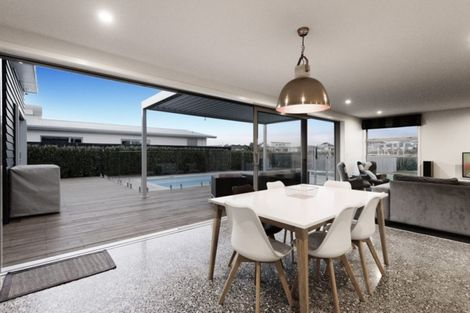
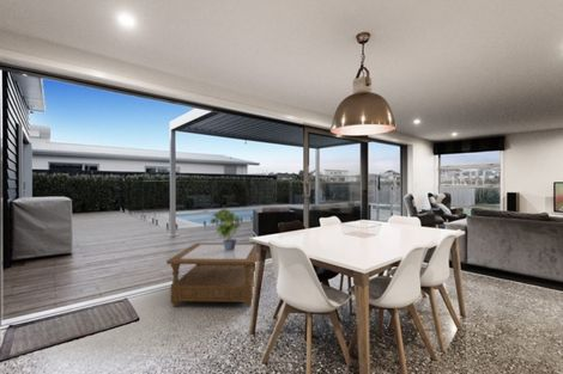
+ coffee table (220, 271)
+ potted plant (226, 227)
